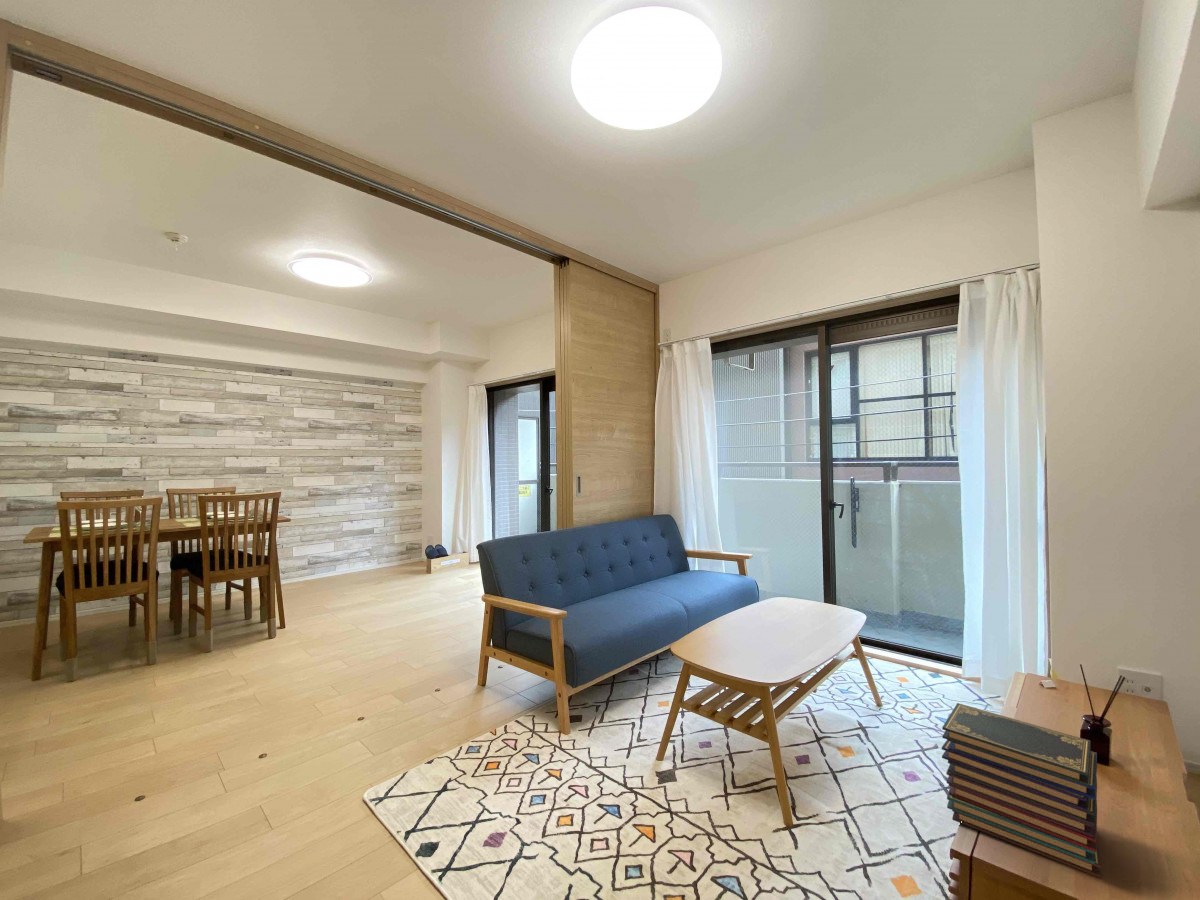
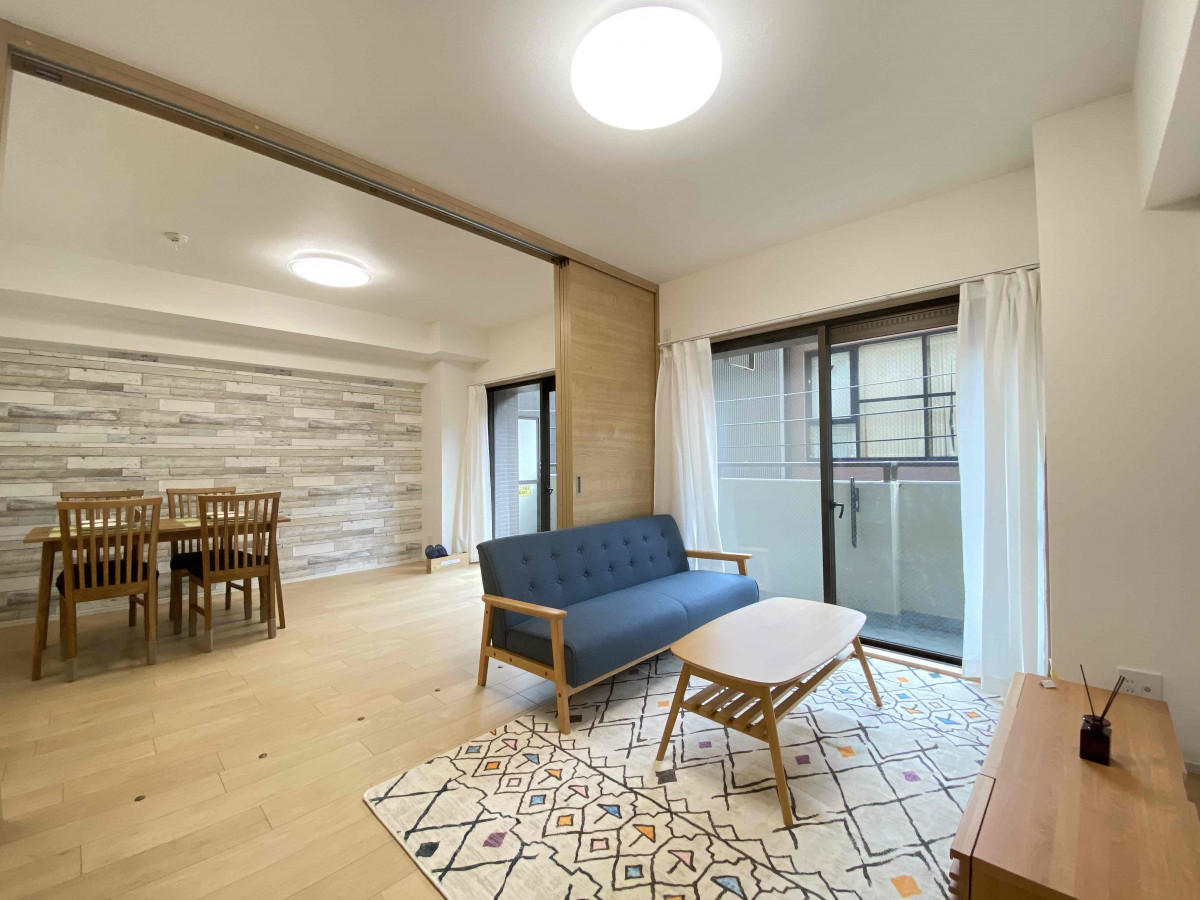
- book stack (1017, 779)
